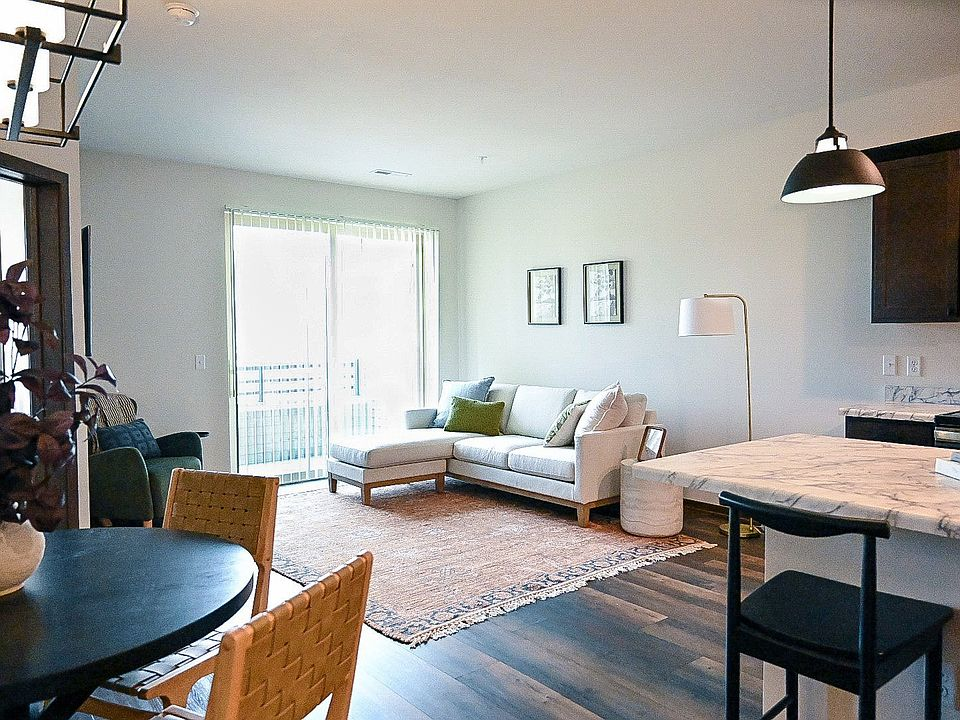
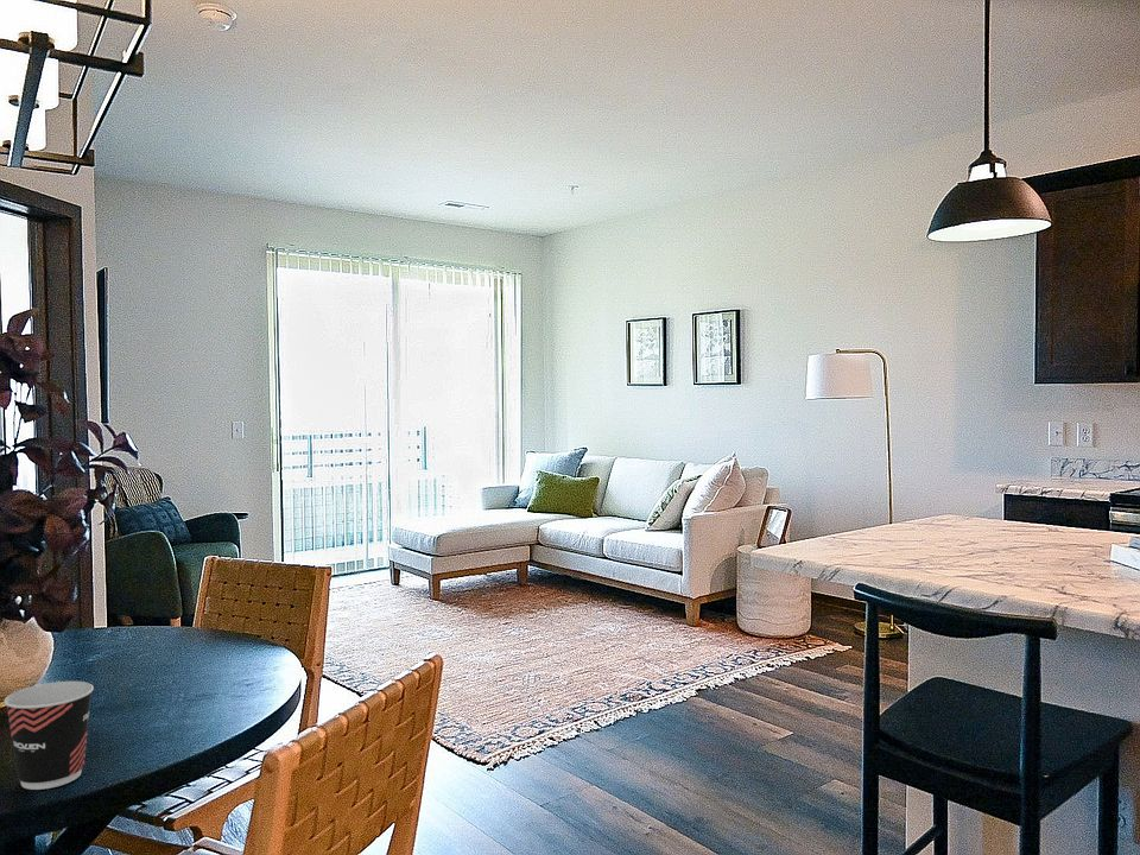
+ cup (50, 735)
